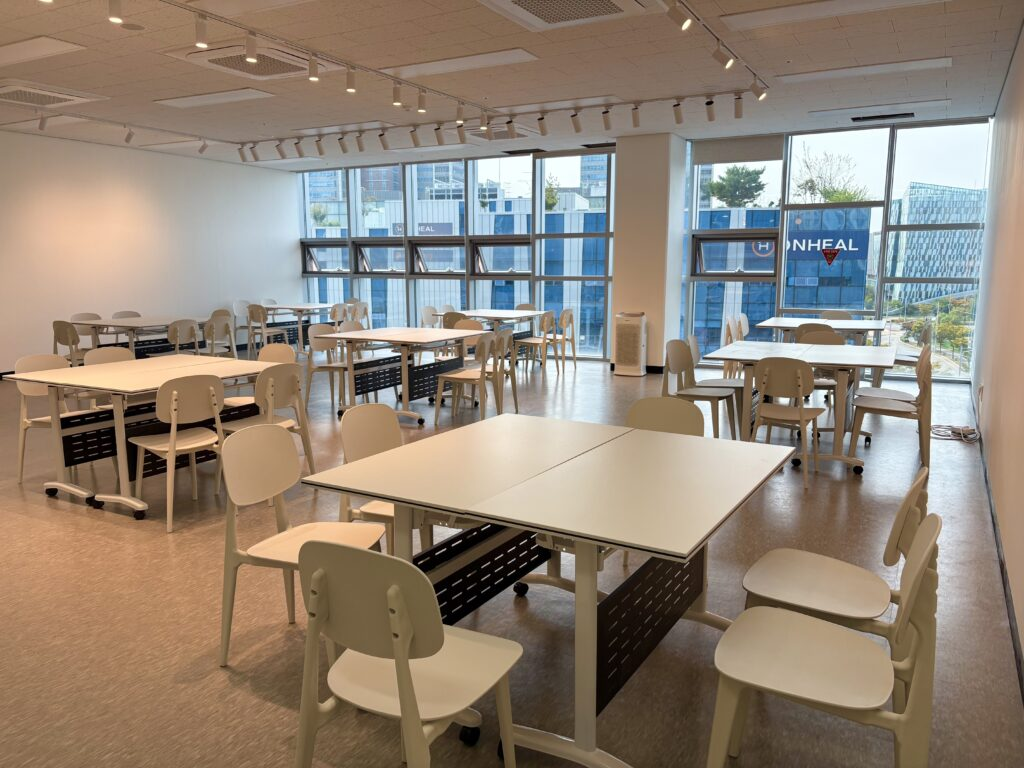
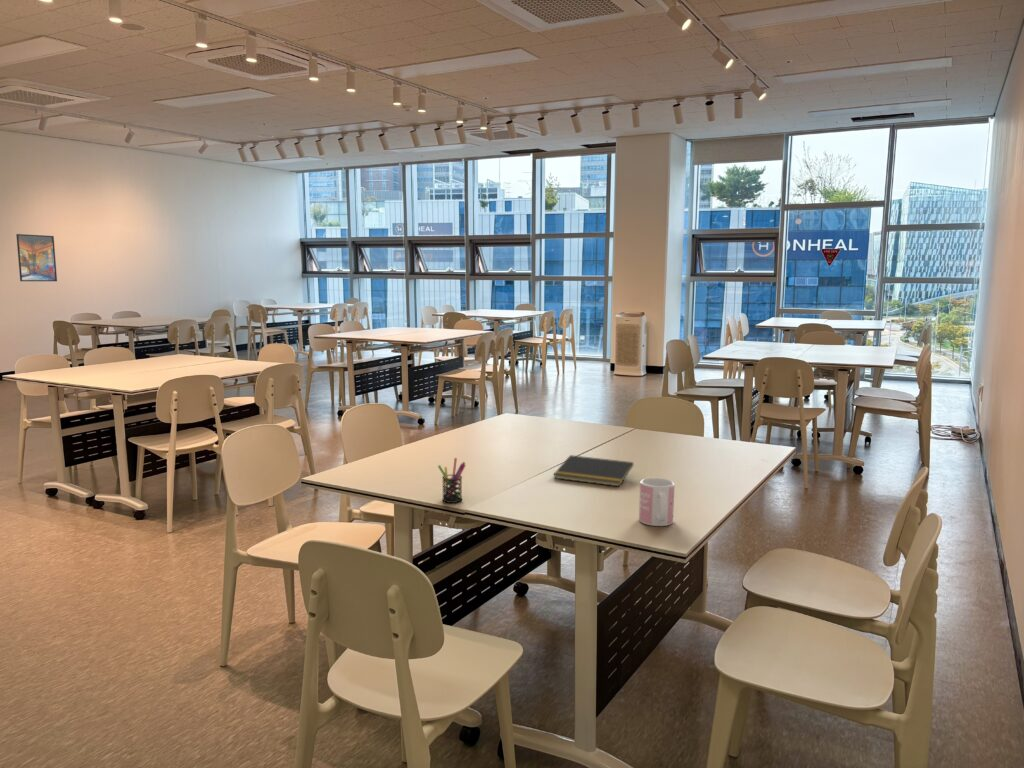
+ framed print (37, 258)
+ notepad (593, 470)
+ pen holder (450, 479)
+ mug (658, 503)
